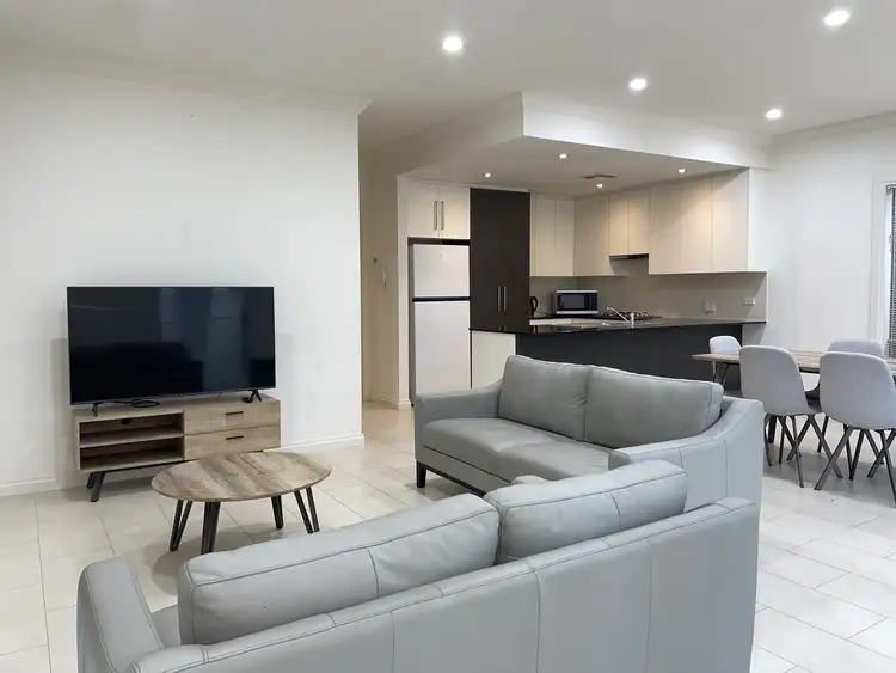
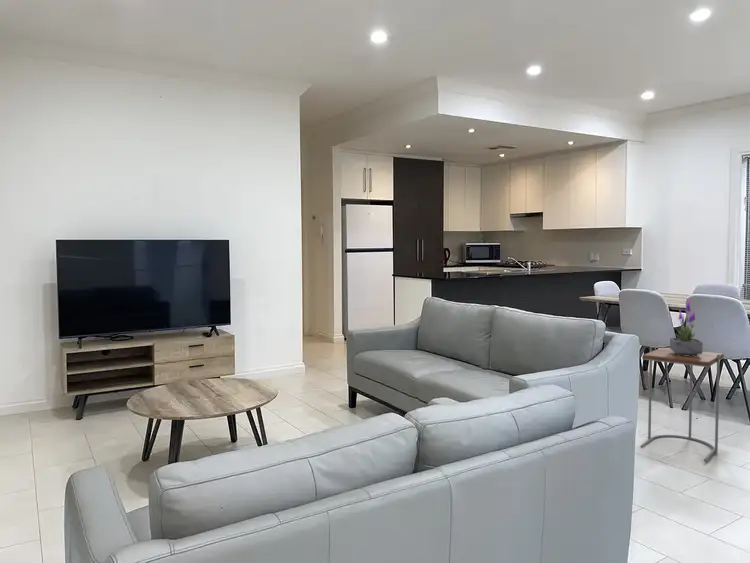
+ potted plant (686, 326)
+ side table (689, 398)
